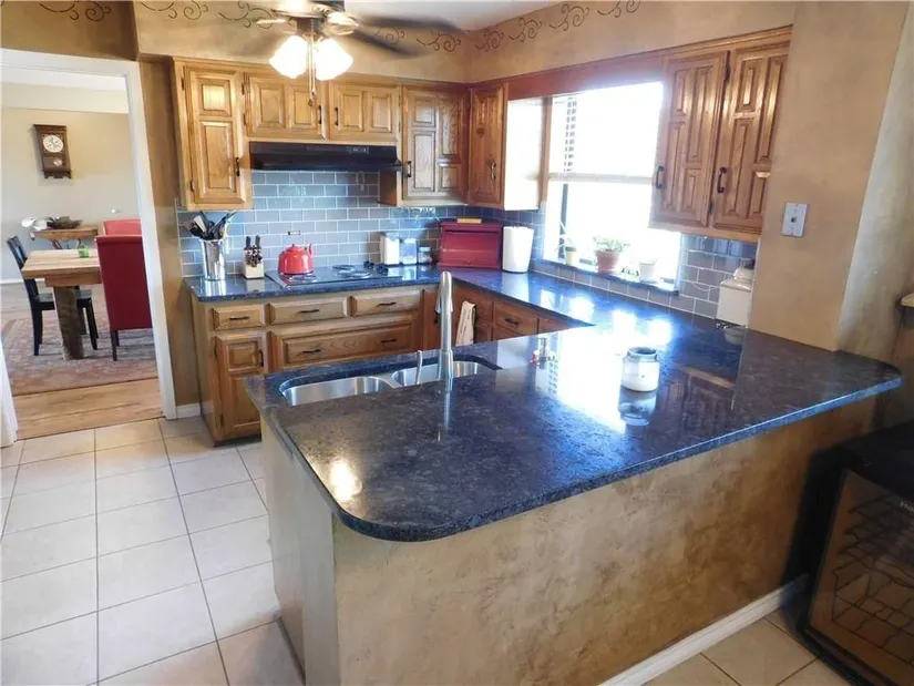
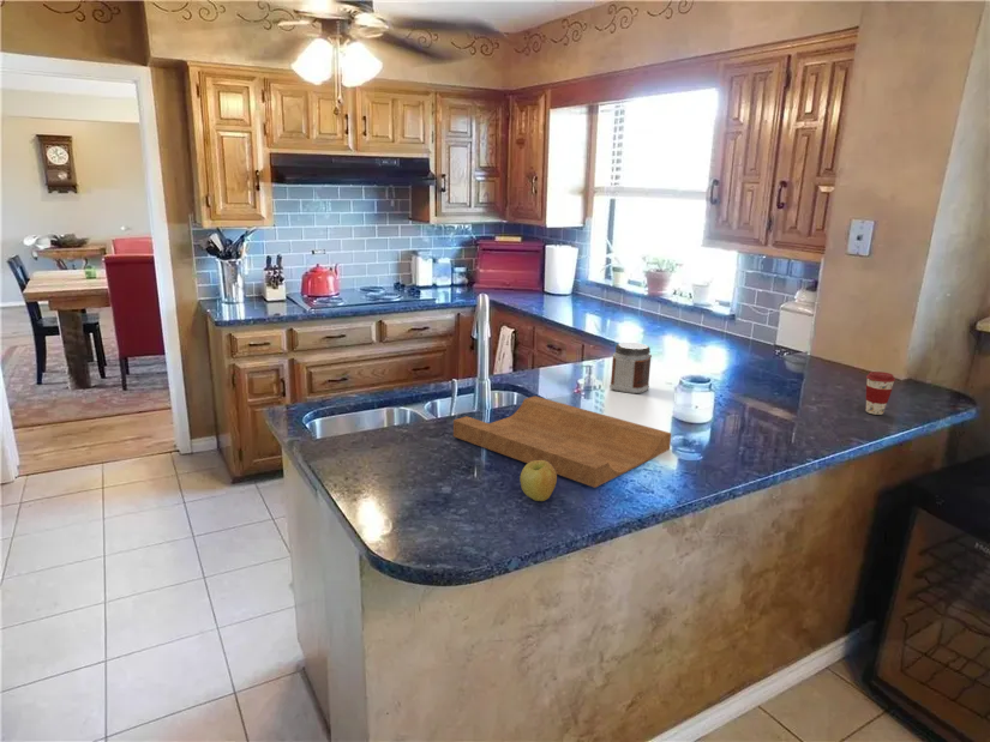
+ jar (630, 367)
+ coffee cup (877, 393)
+ cutting board (559, 434)
+ apple (539, 481)
